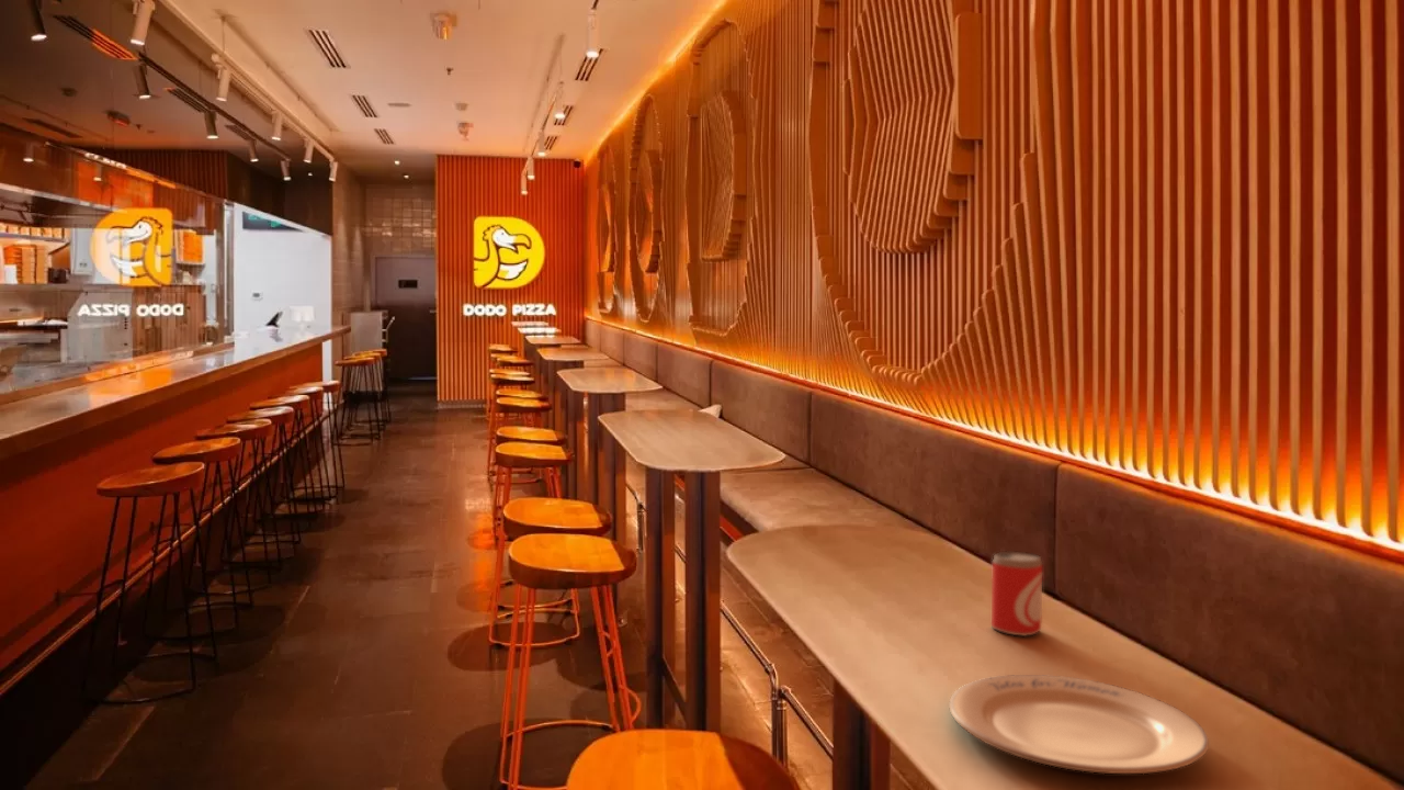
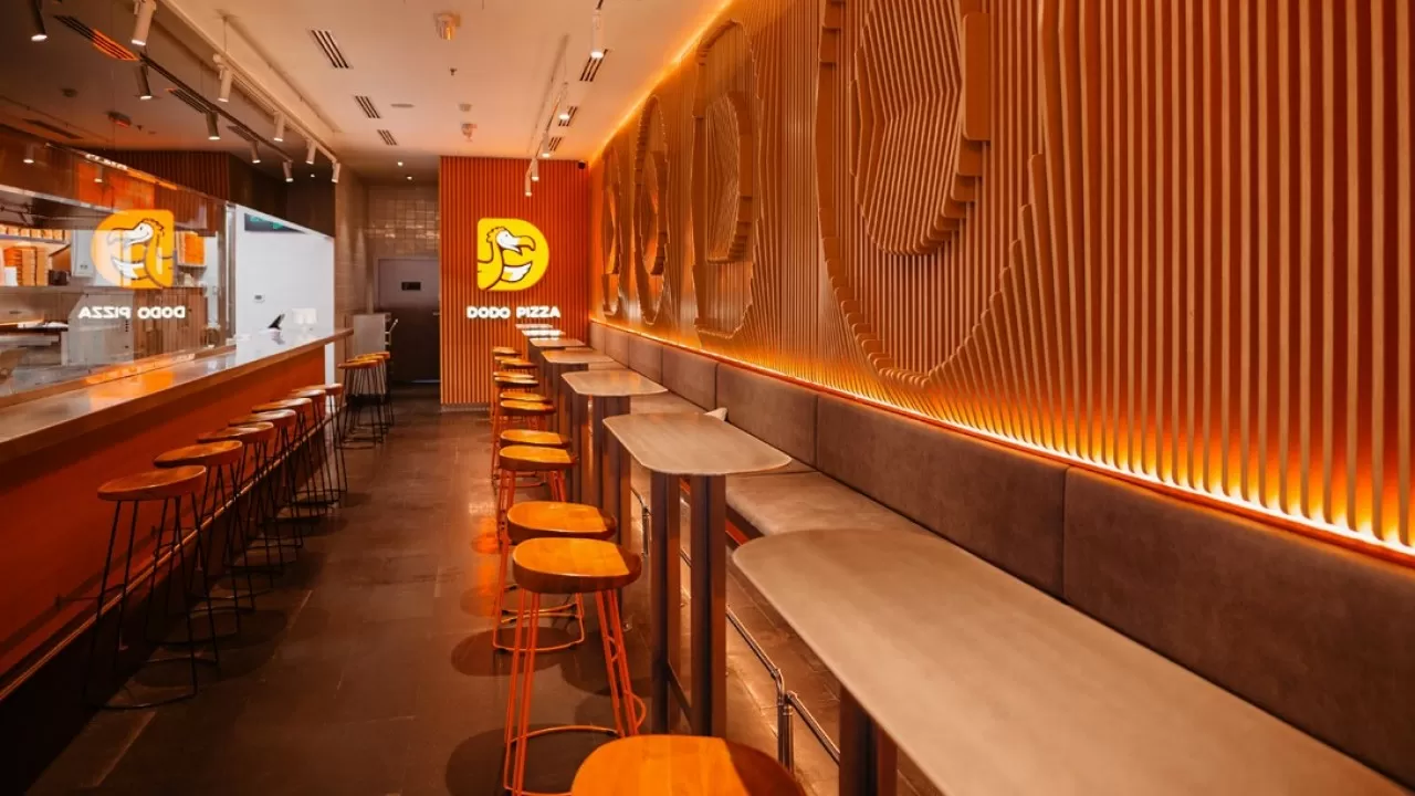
- beer can (1017, 591)
- chinaware (1072, 724)
